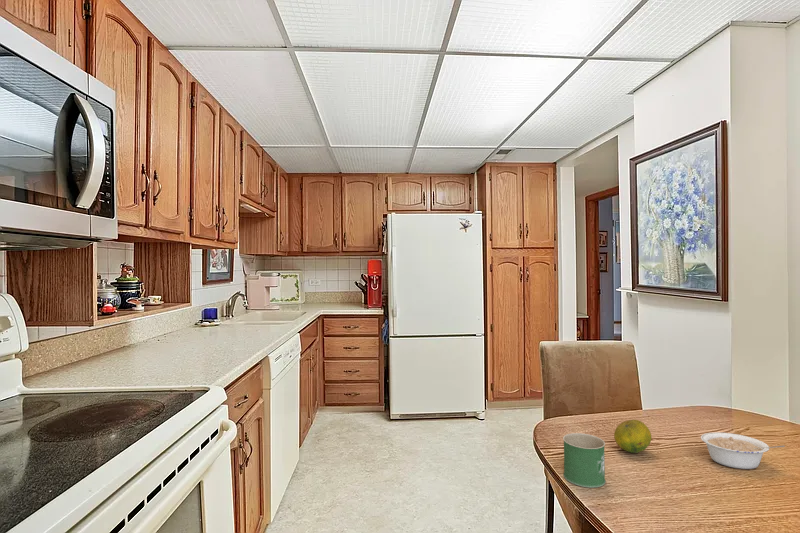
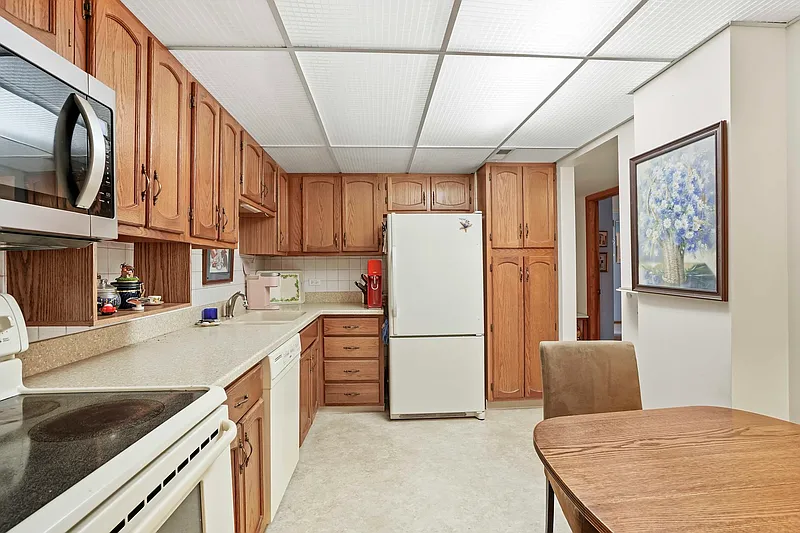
- legume (736, 449)
- fruit (632, 435)
- mug (586, 456)
